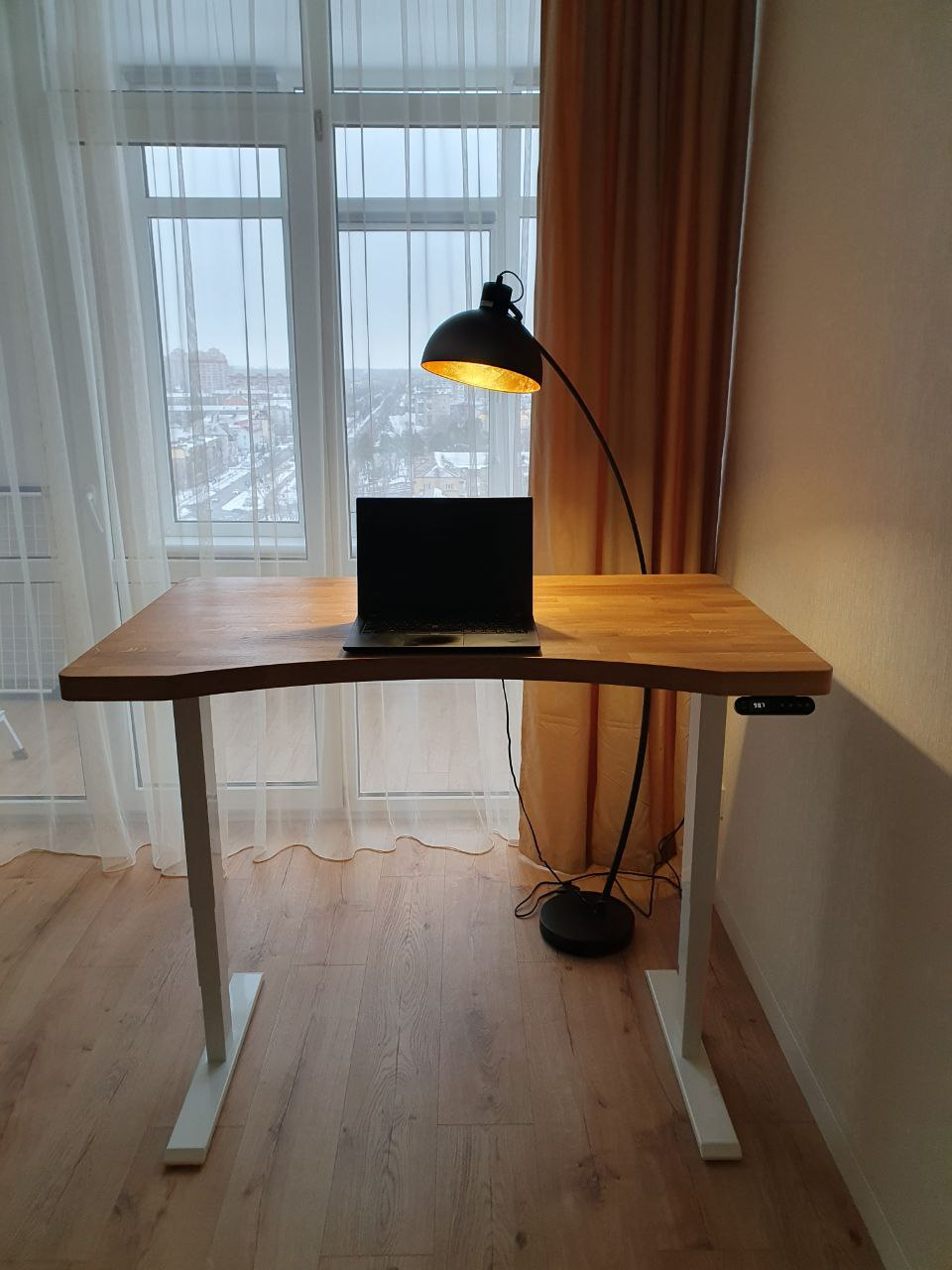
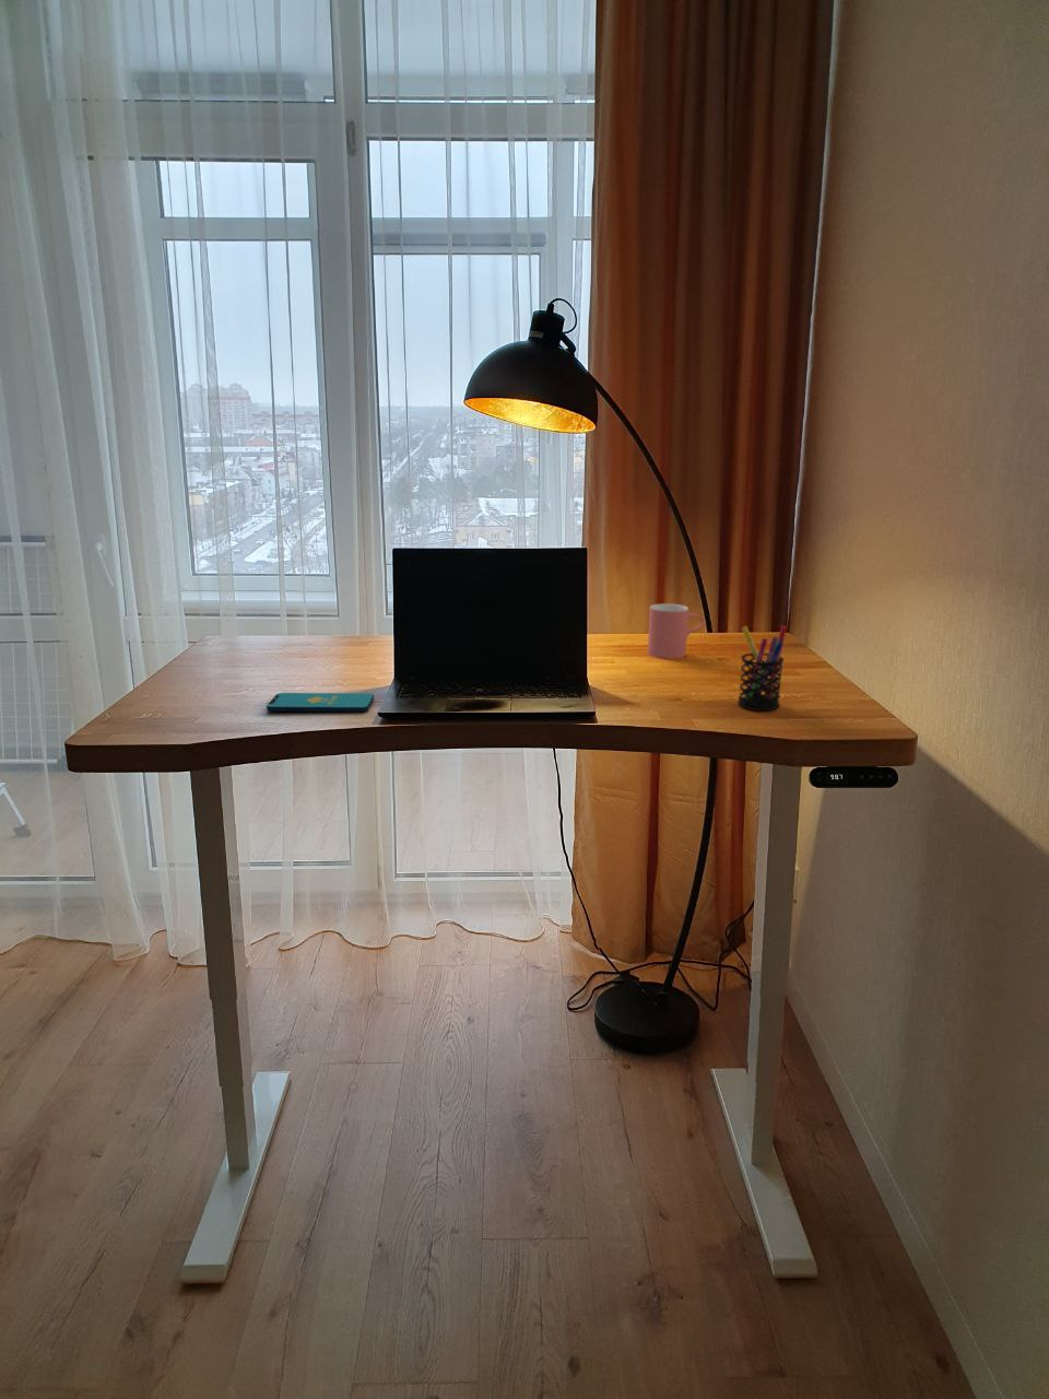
+ smartphone (322, 702)
+ pen holder (766, 663)
+ cup (675, 630)
